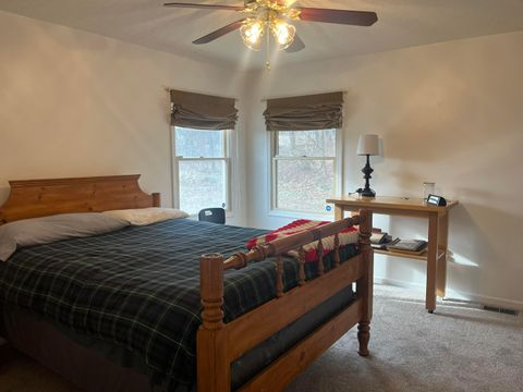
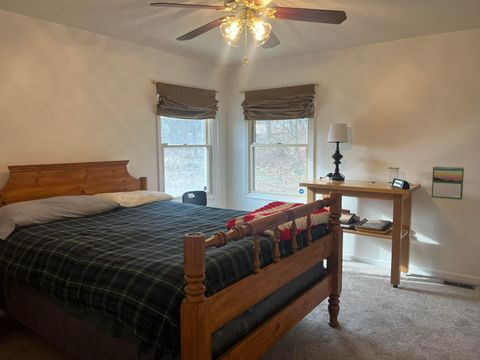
+ calendar (447, 182)
